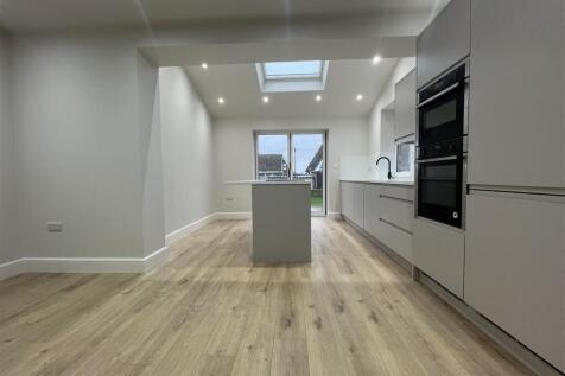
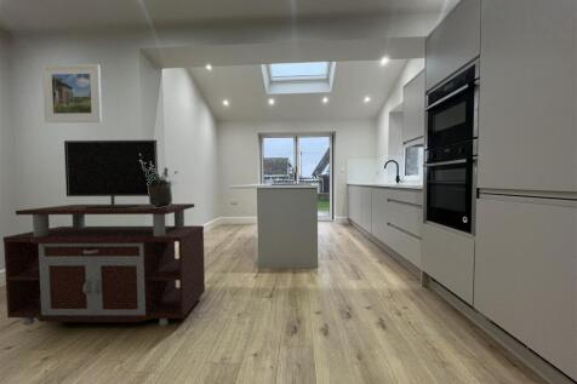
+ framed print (72, 93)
+ potted plant (156, 180)
+ tv stand (112, 227)
